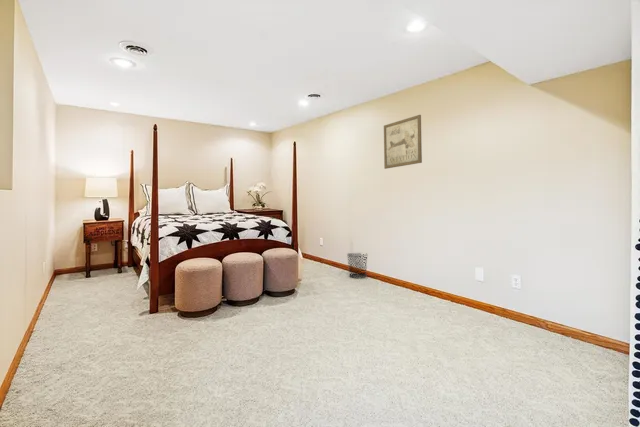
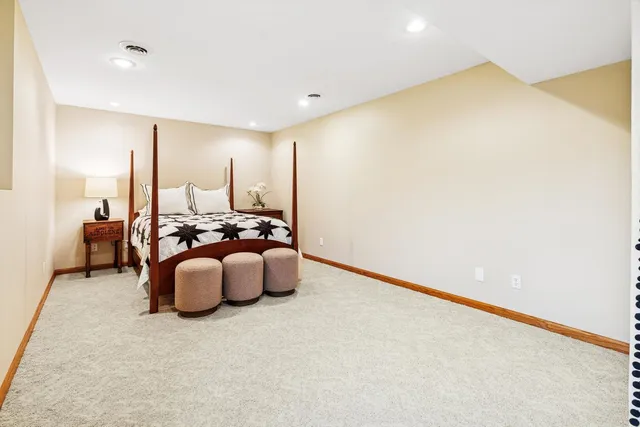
- waste bin (357, 265)
- wall art (401, 143)
